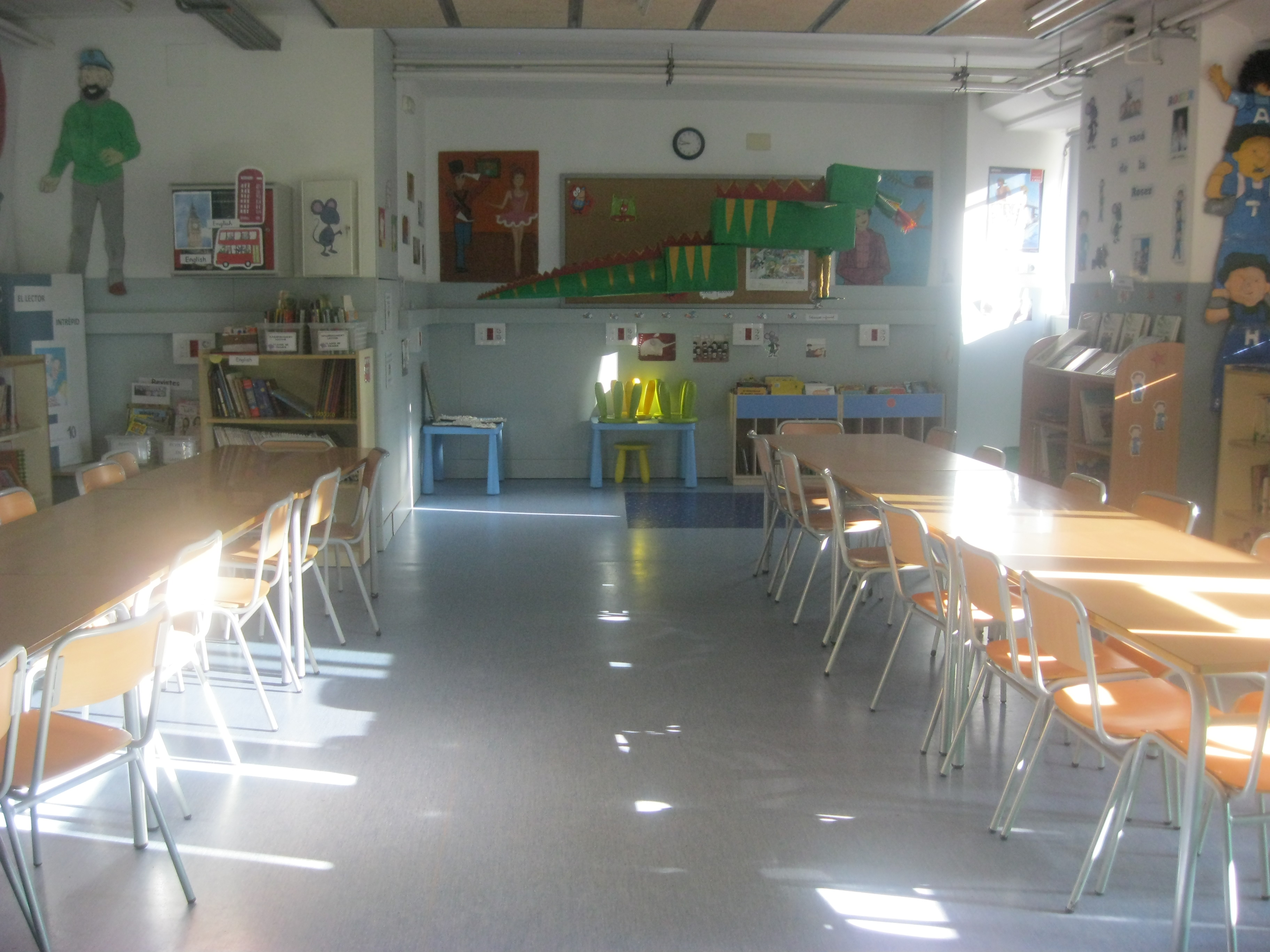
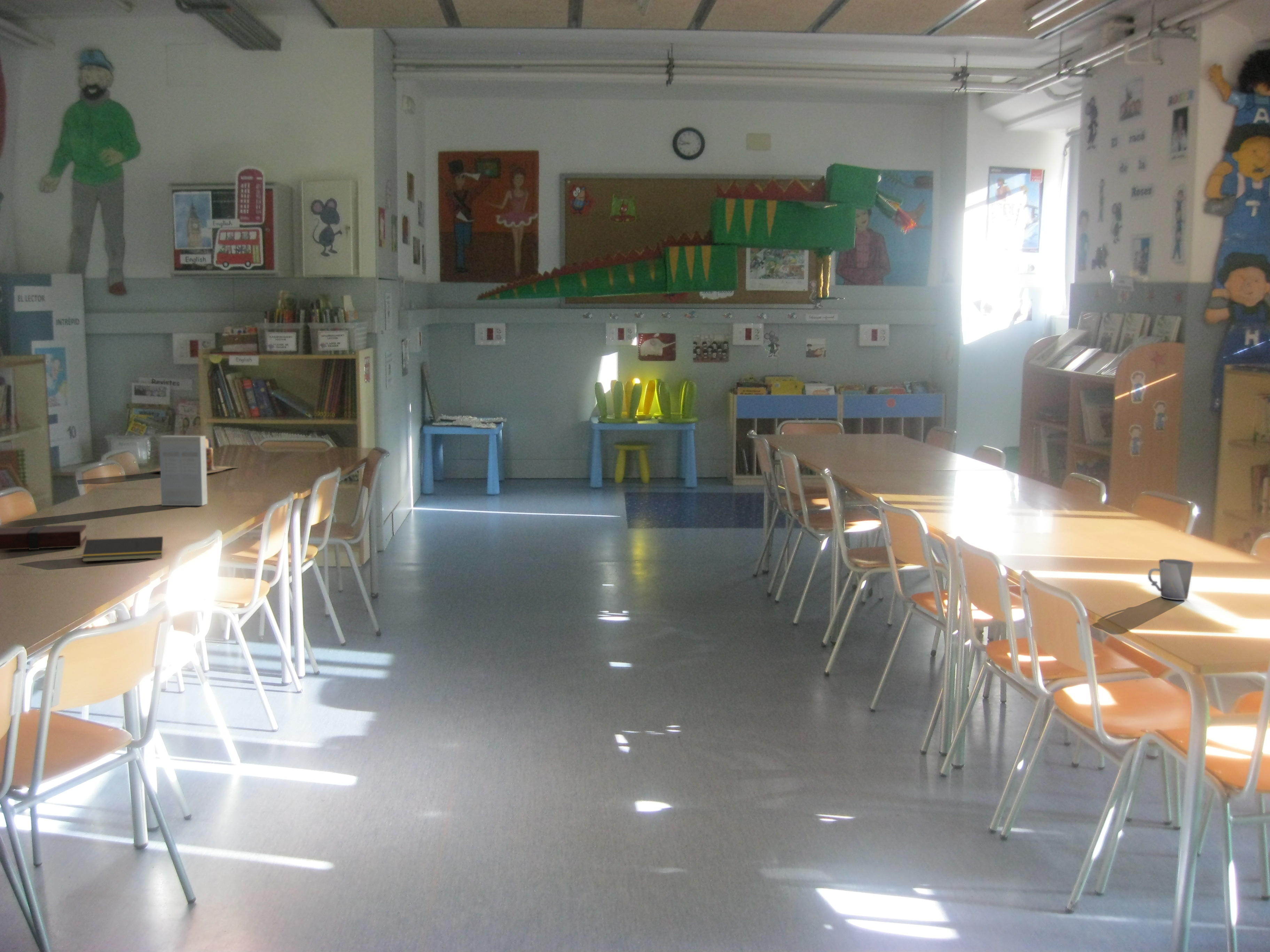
+ book (183, 470)
+ cup (1169, 579)
+ notepad (124, 548)
+ book (38, 537)
+ books (206, 454)
